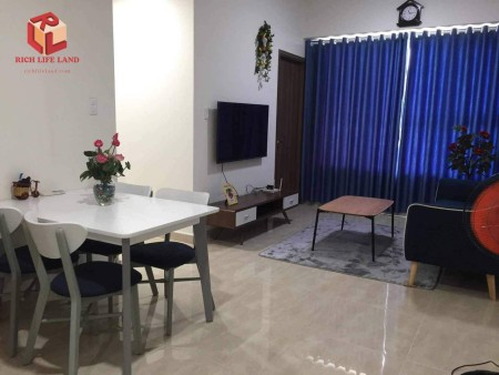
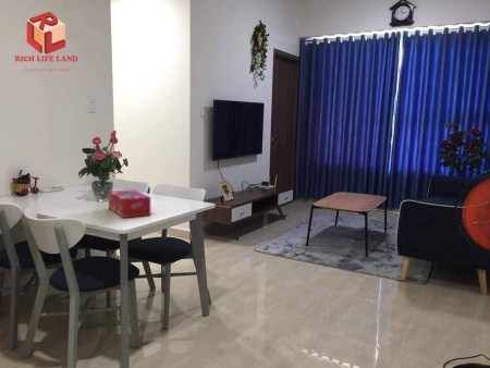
+ tissue box (128, 203)
